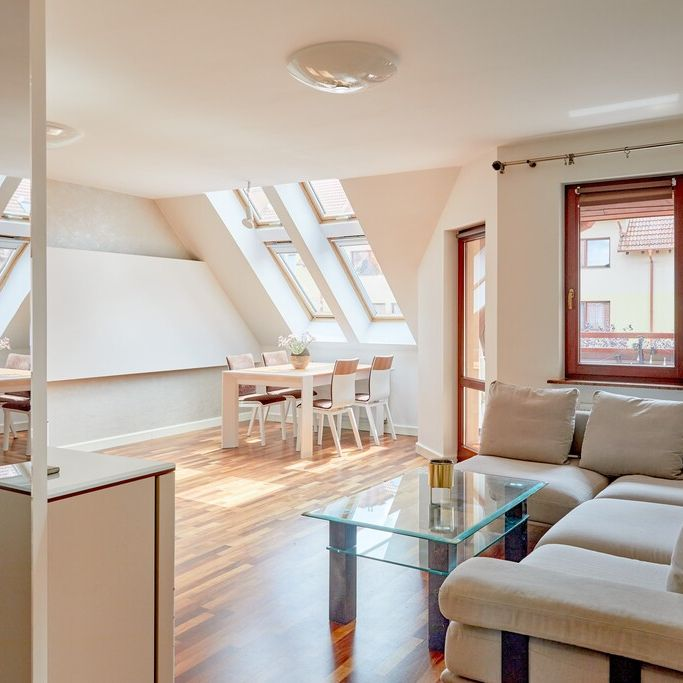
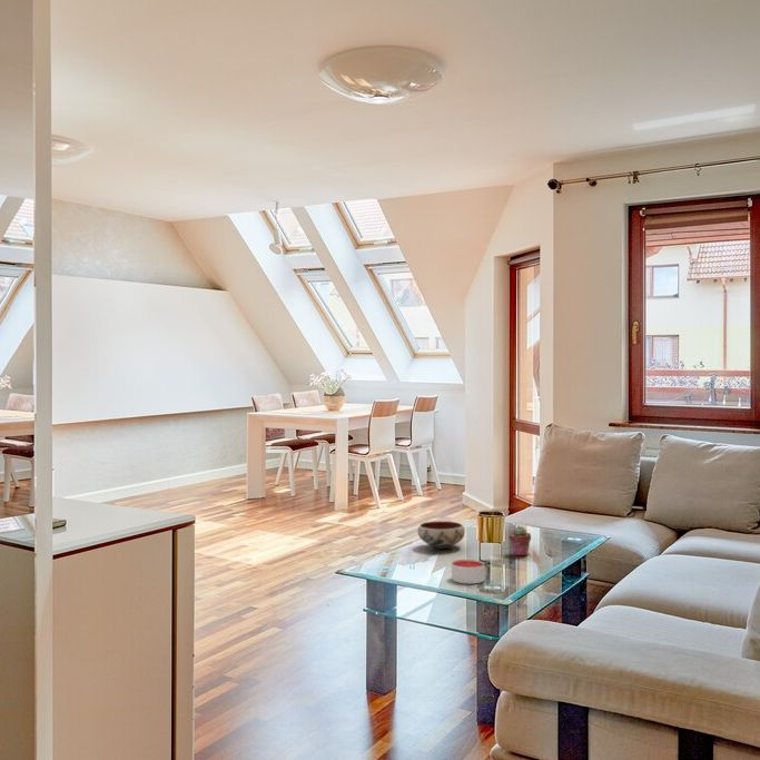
+ potted succulent (520, 540)
+ candle (467, 570)
+ bowl (441, 535)
